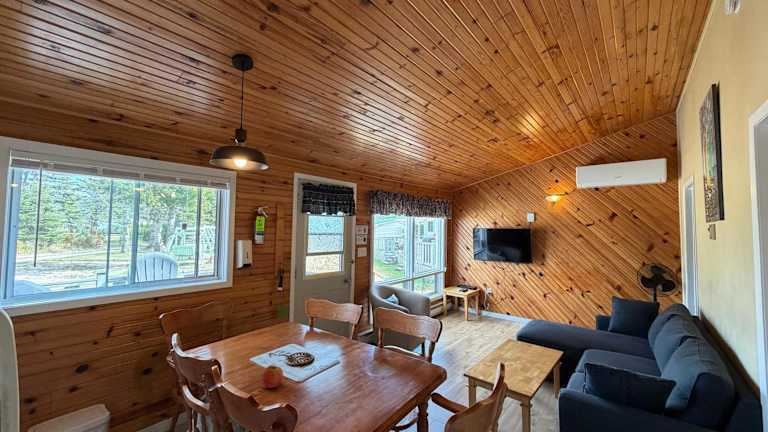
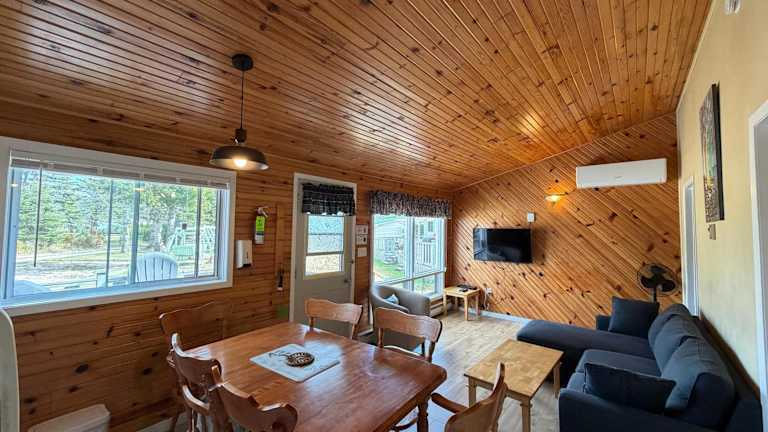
- fruit (272, 375)
